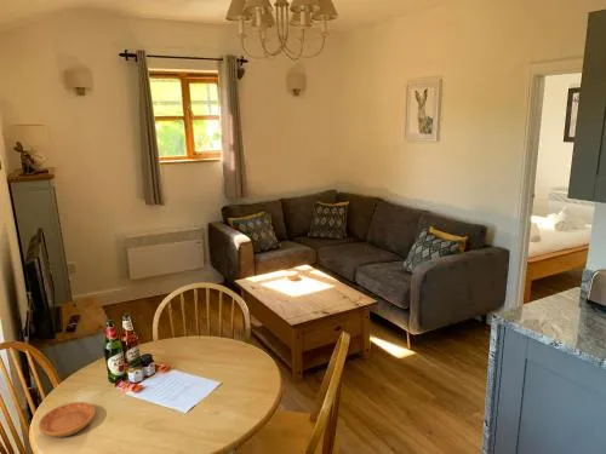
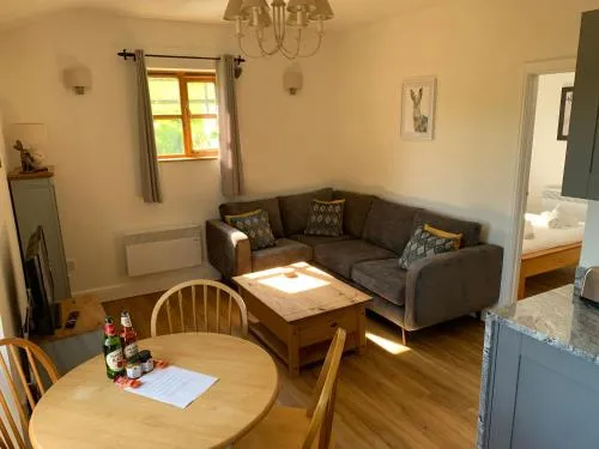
- saucer (67, 420)
